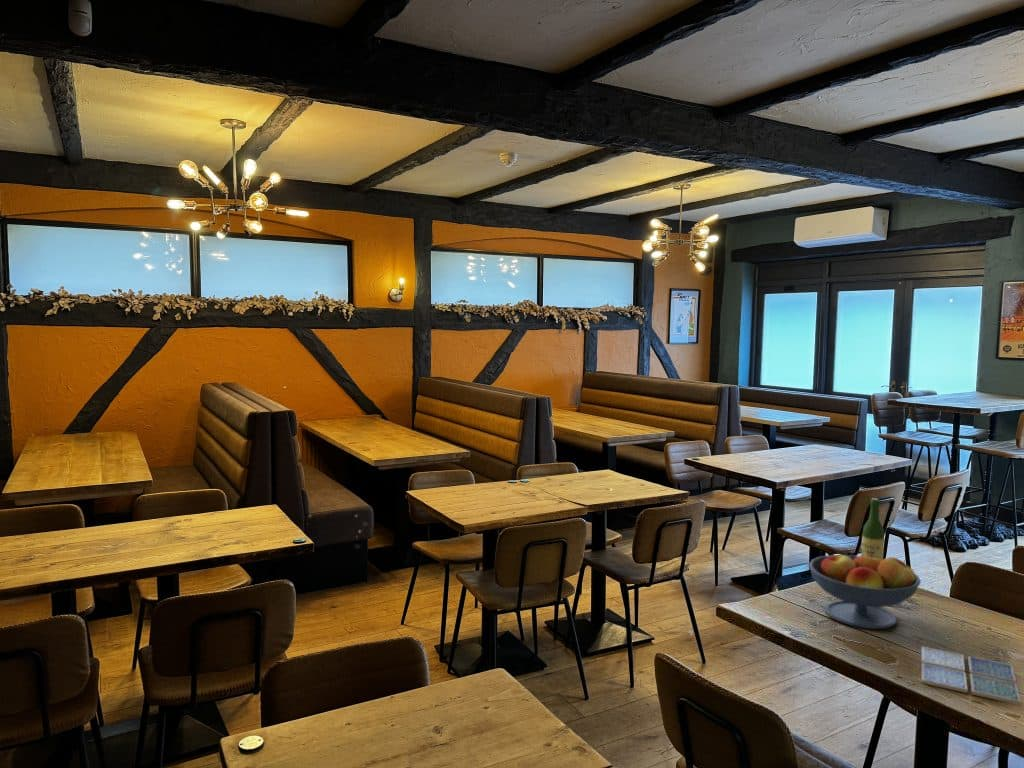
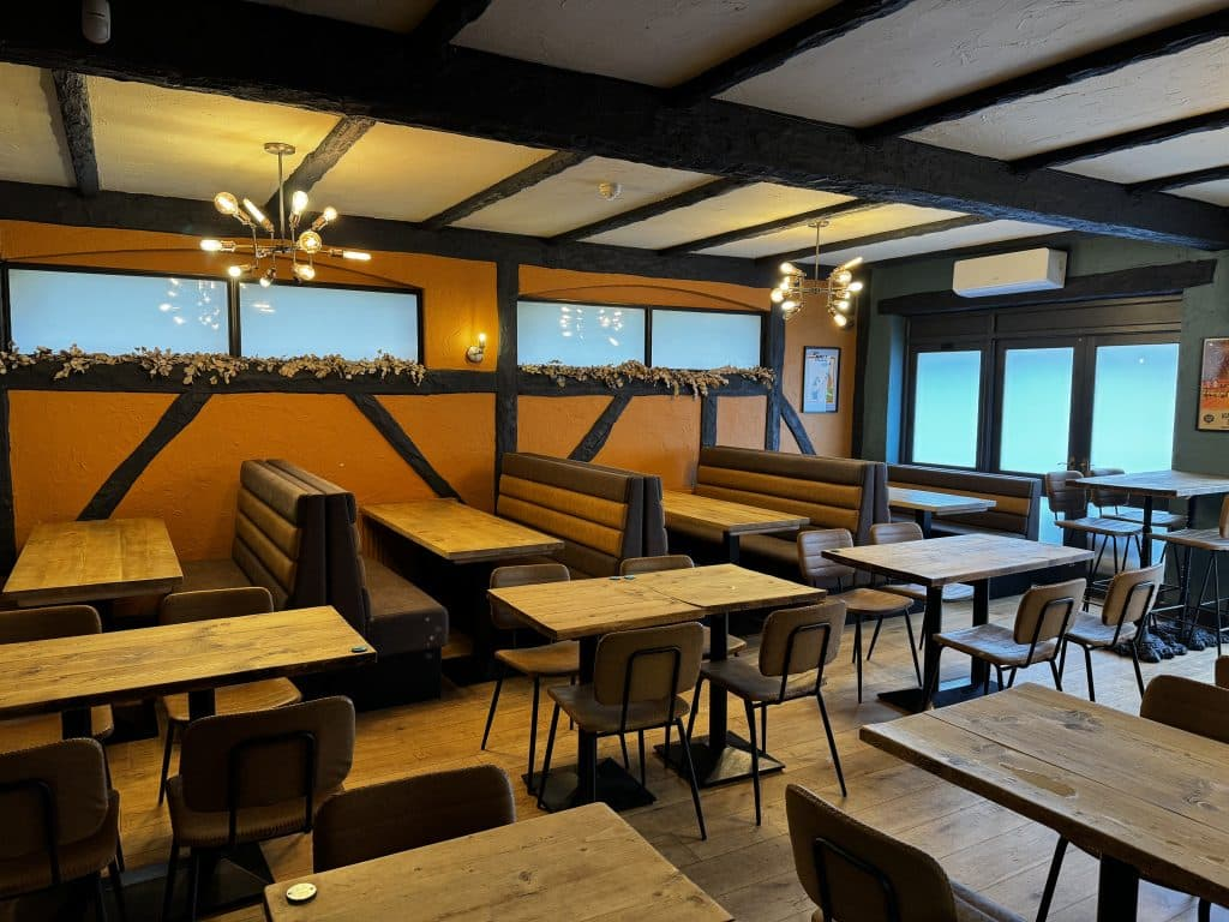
- wine bottle (872, 539)
- drink coaster (965, 673)
- fruit bowl (862, 585)
